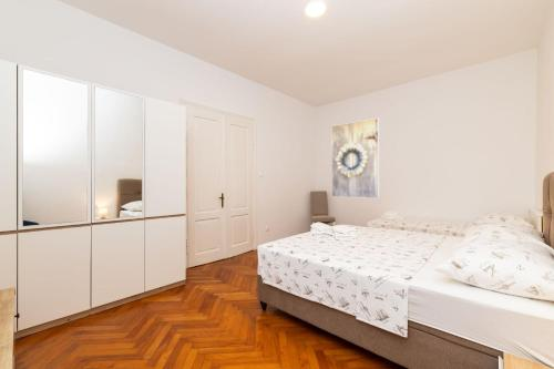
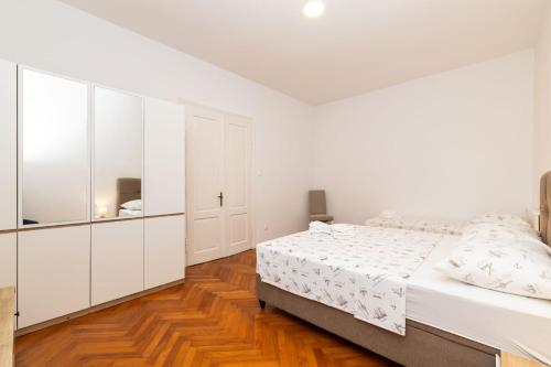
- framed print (353, 160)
